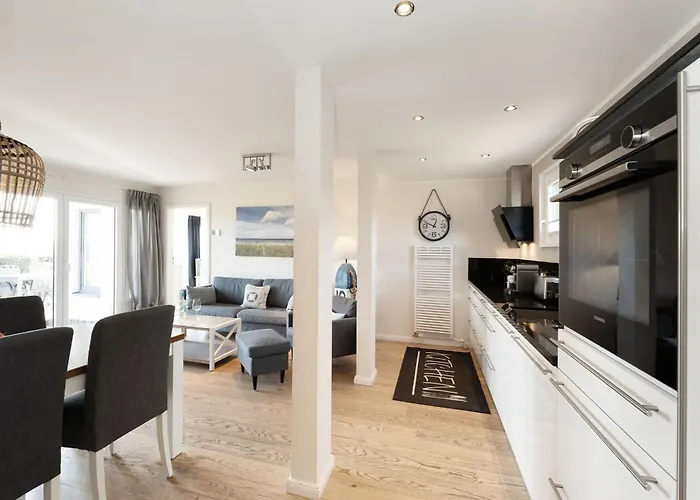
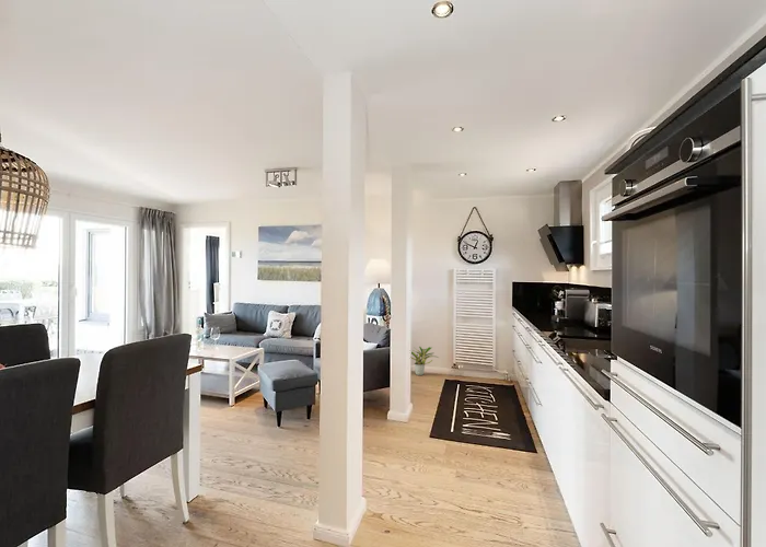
+ potted plant (420, 360)
